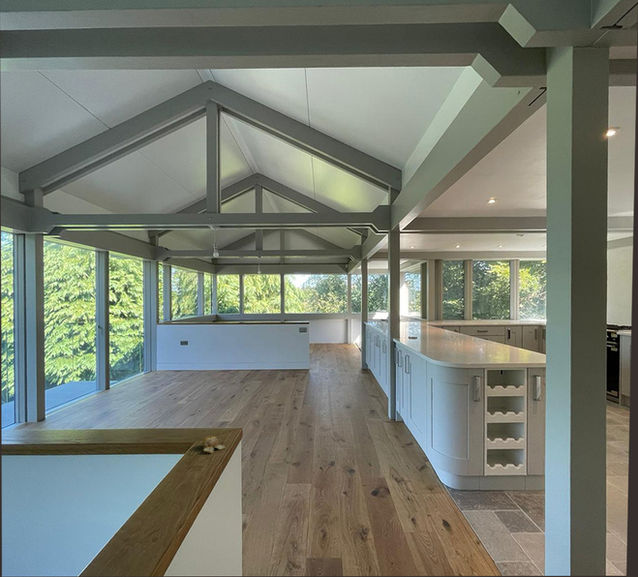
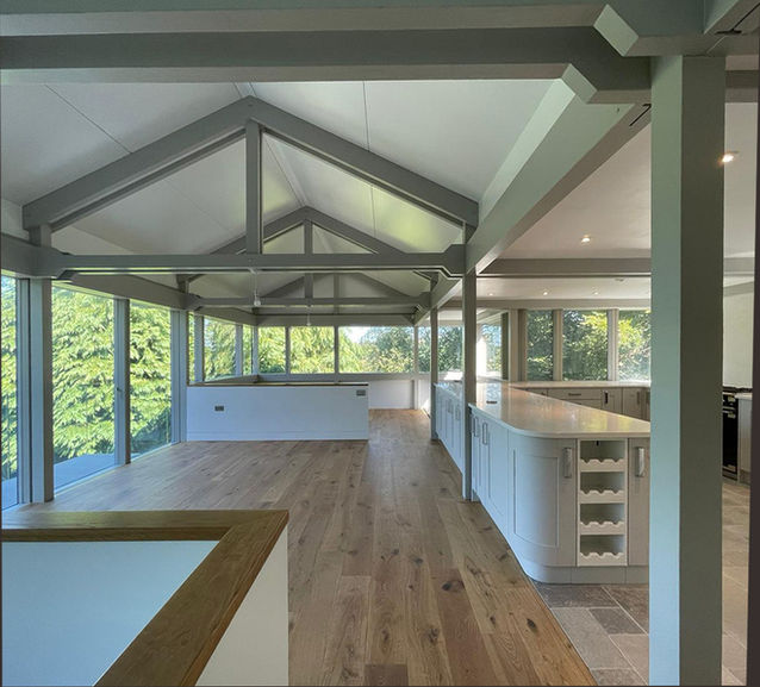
- fruit (211, 443)
